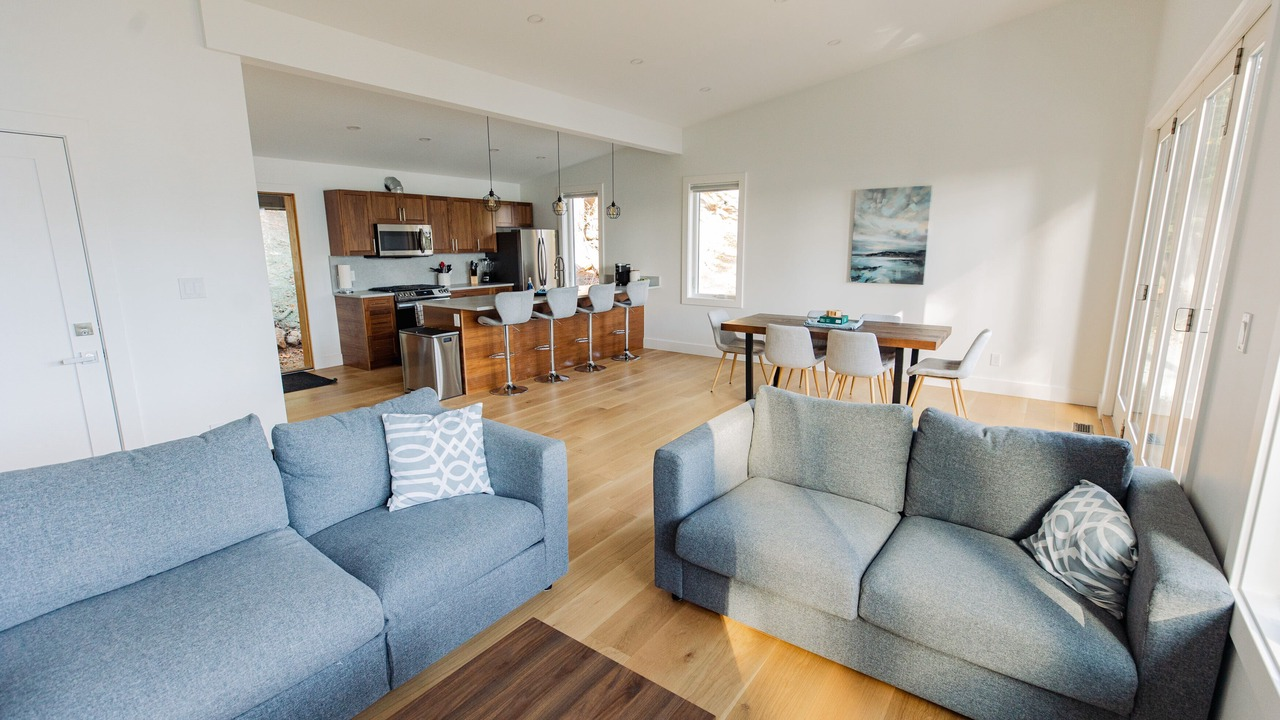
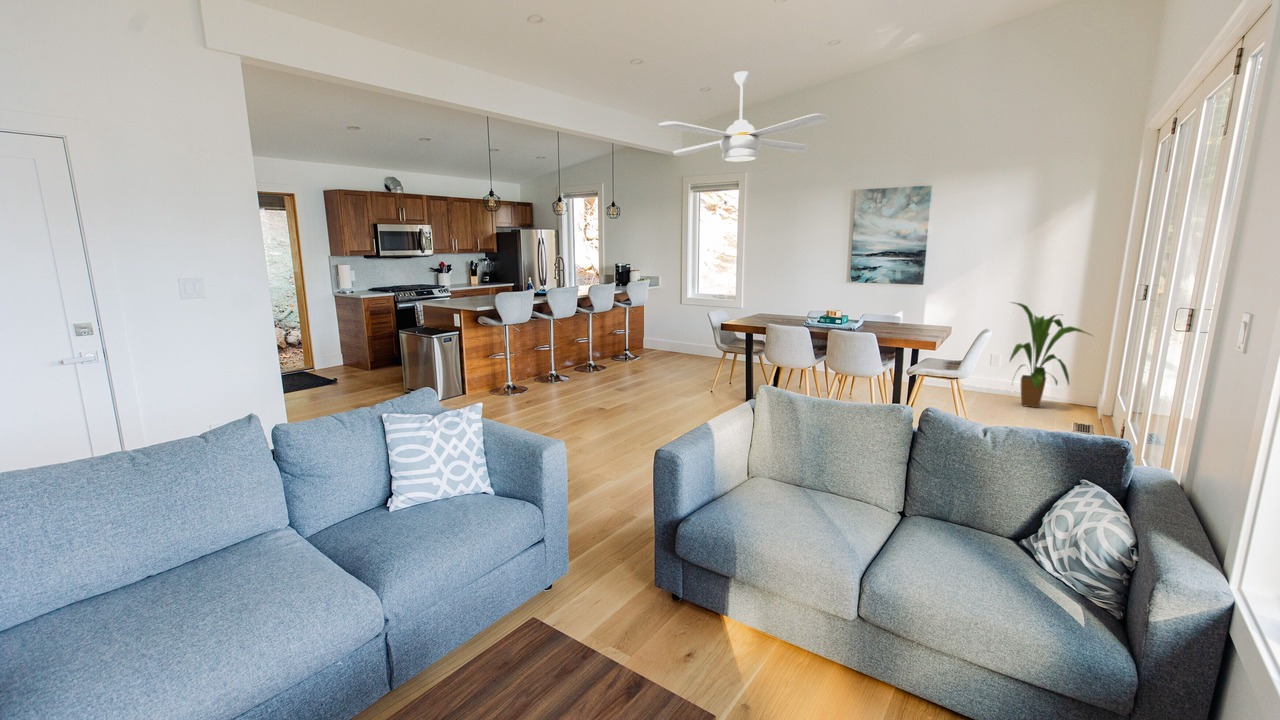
+ house plant (1047, 356)
+ ceiling fan (741, 117)
